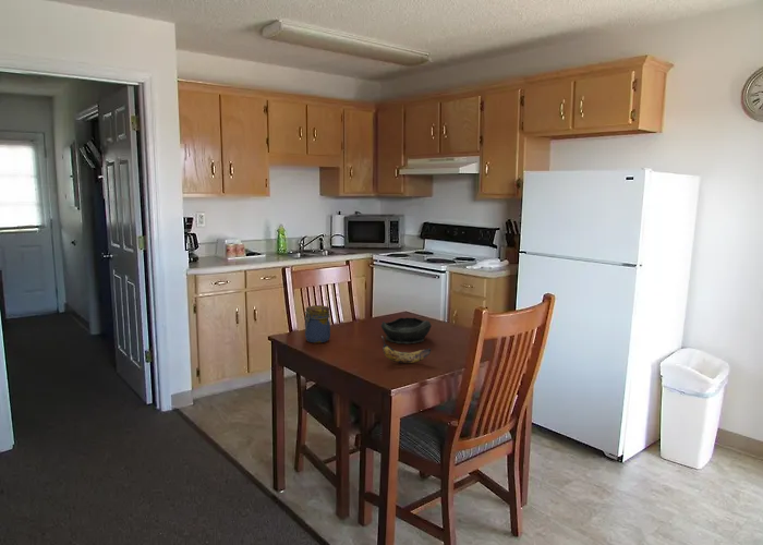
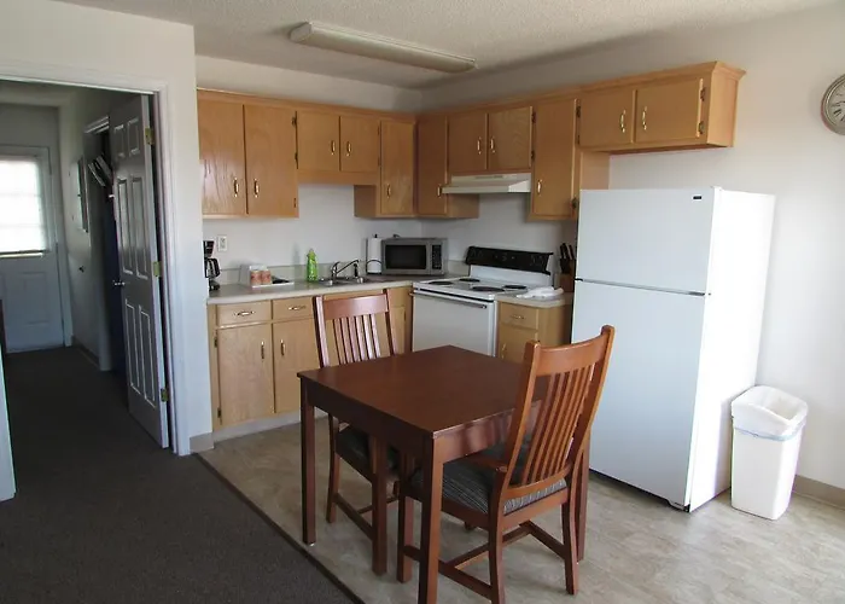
- bowl (407, 328)
- banana (405, 353)
- jar (316, 323)
